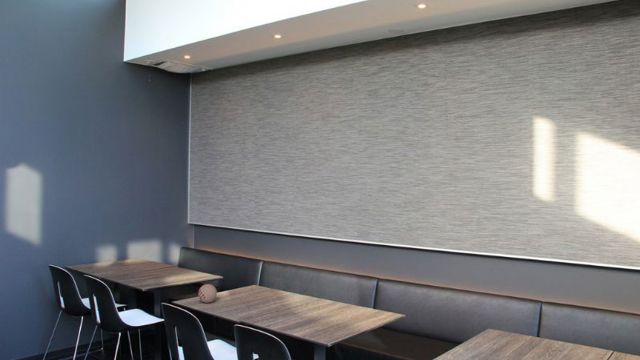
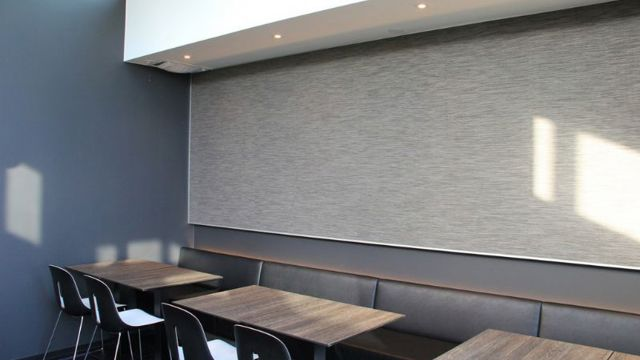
- decorative ball (207, 293)
